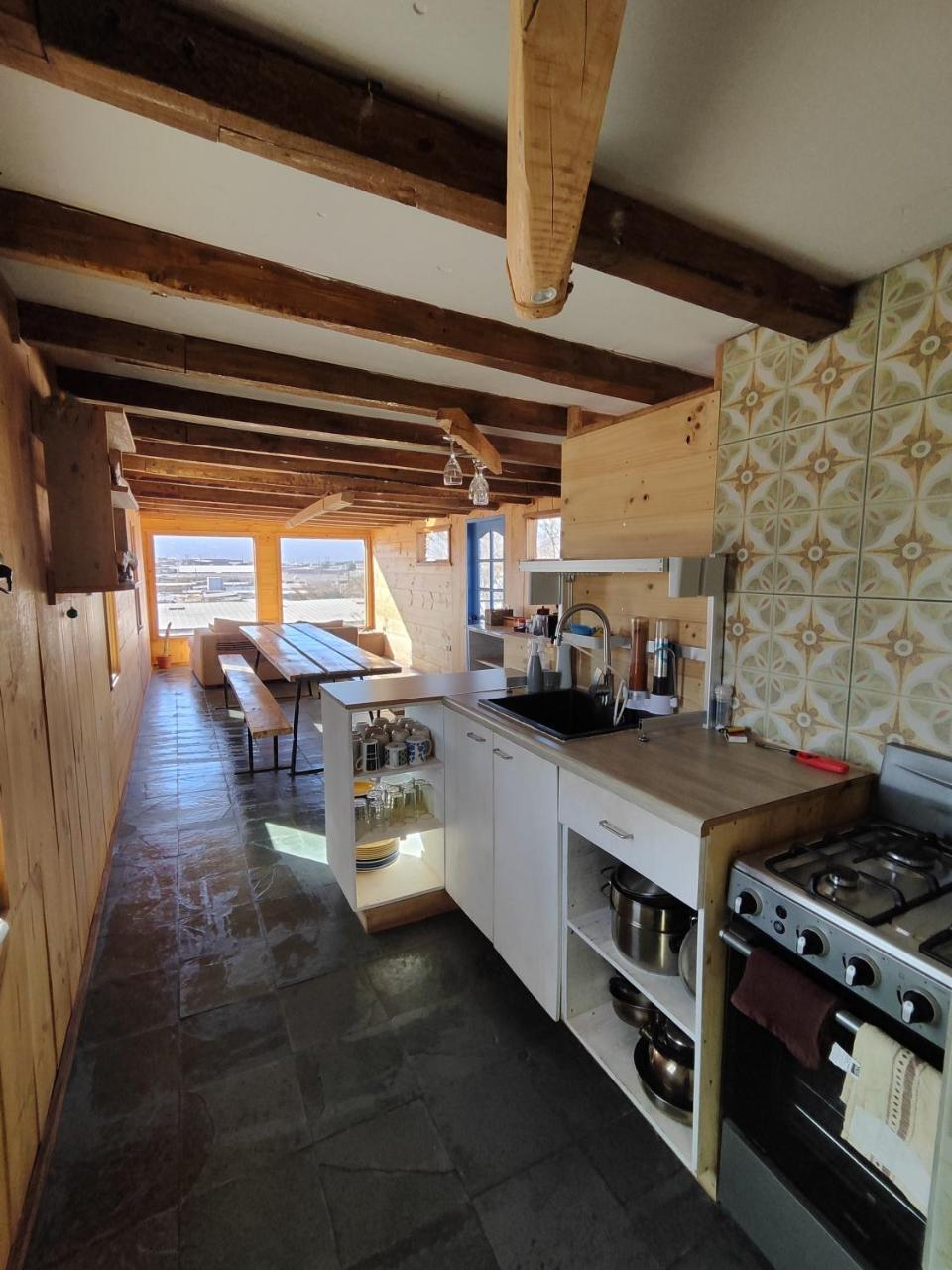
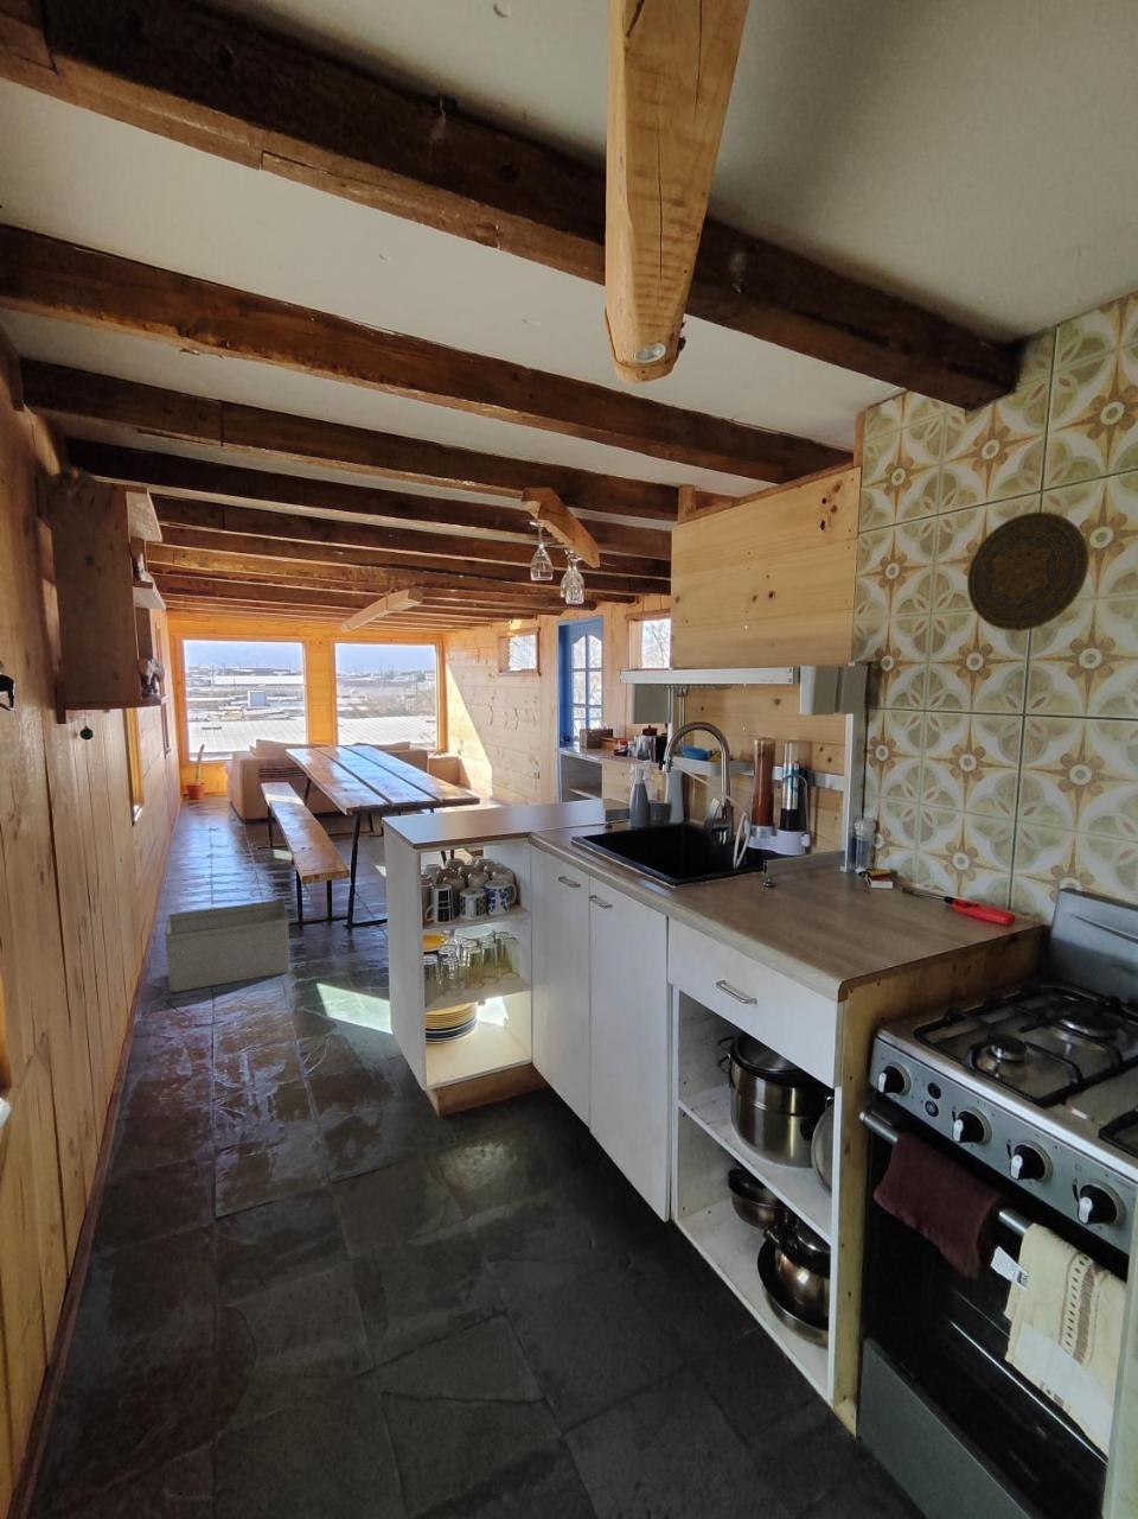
+ decorative plate (1021, 572)
+ storage bin (230, 944)
